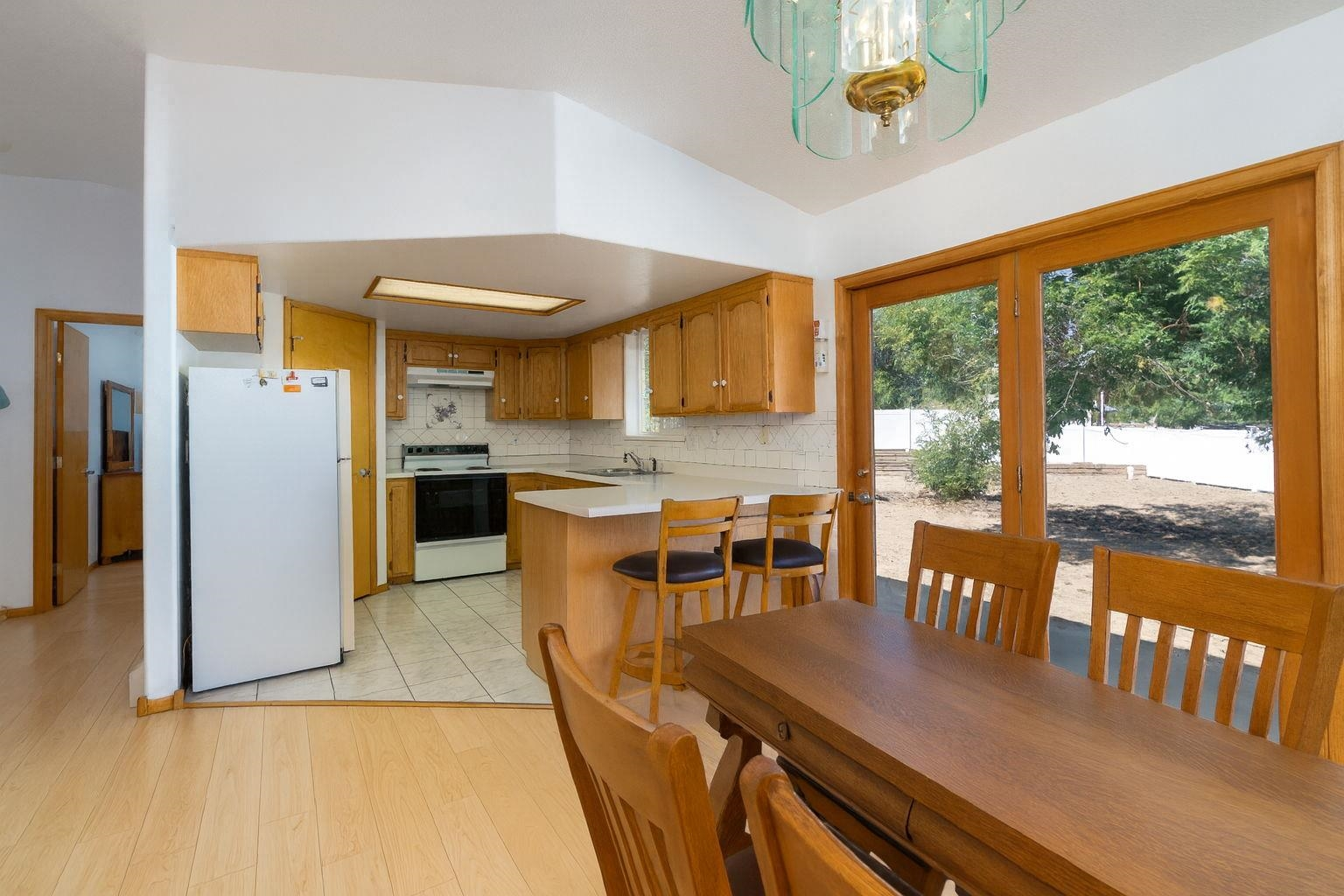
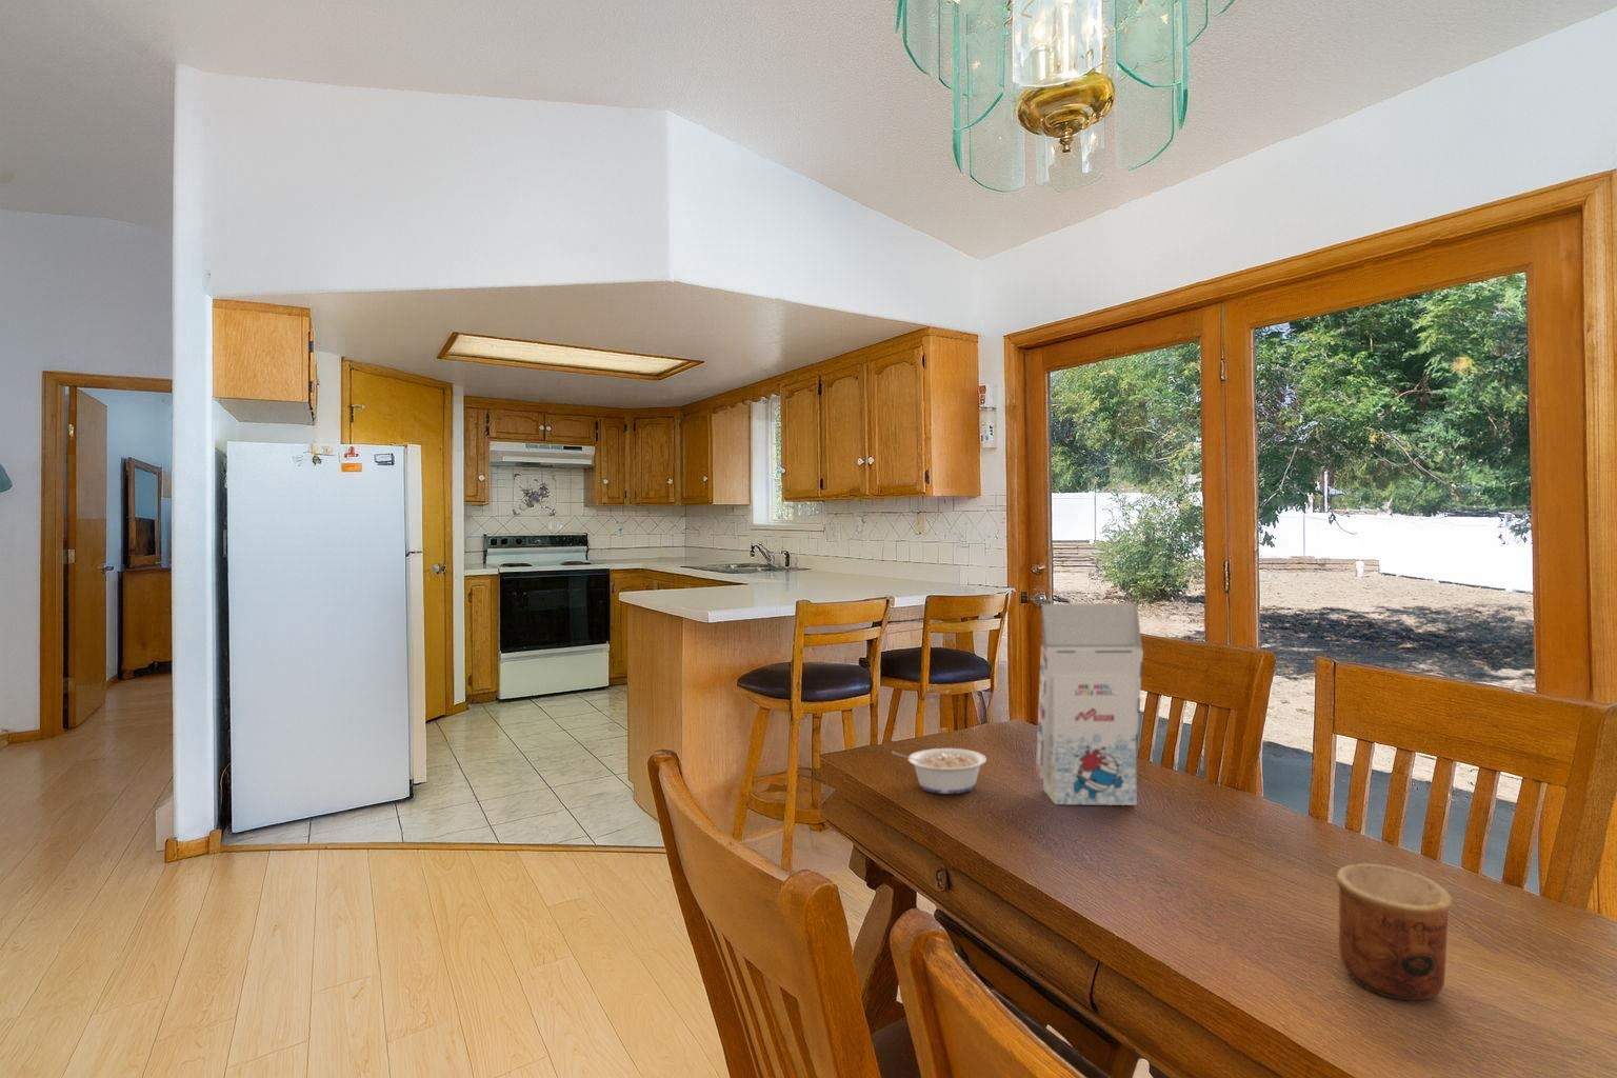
+ legume (944, 770)
+ gift box (1088, 700)
+ cup (1392, 931)
